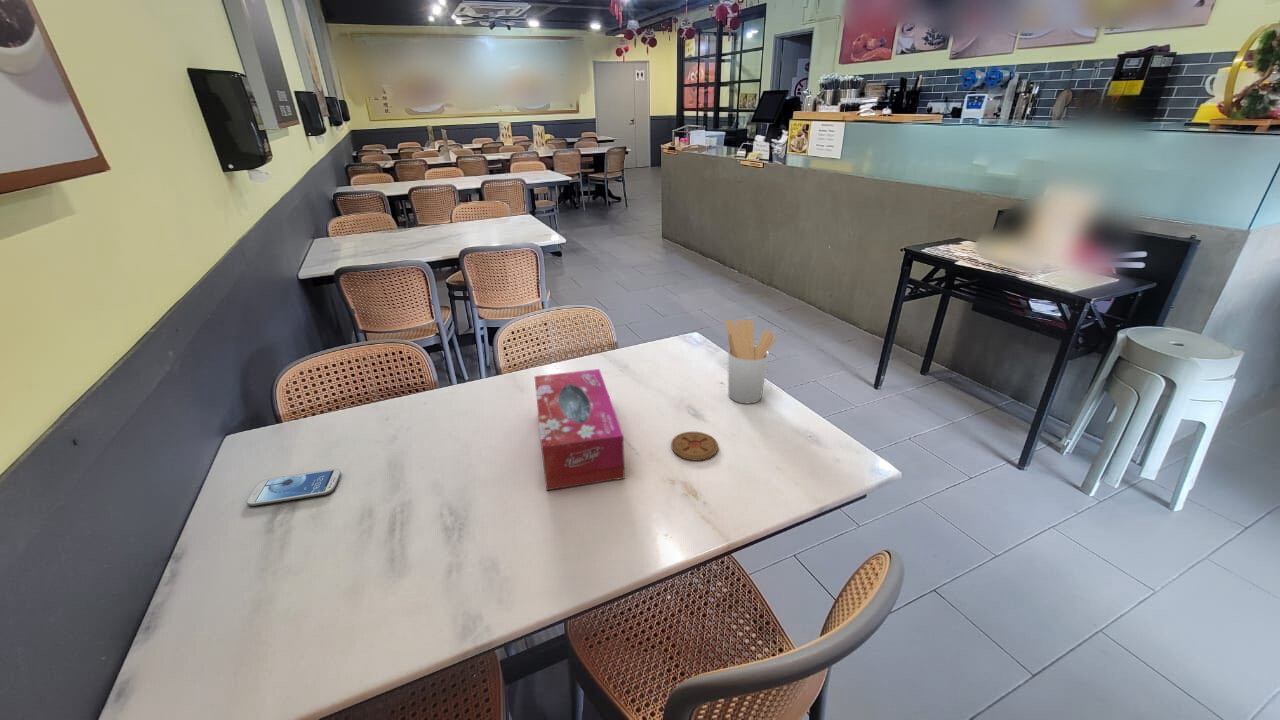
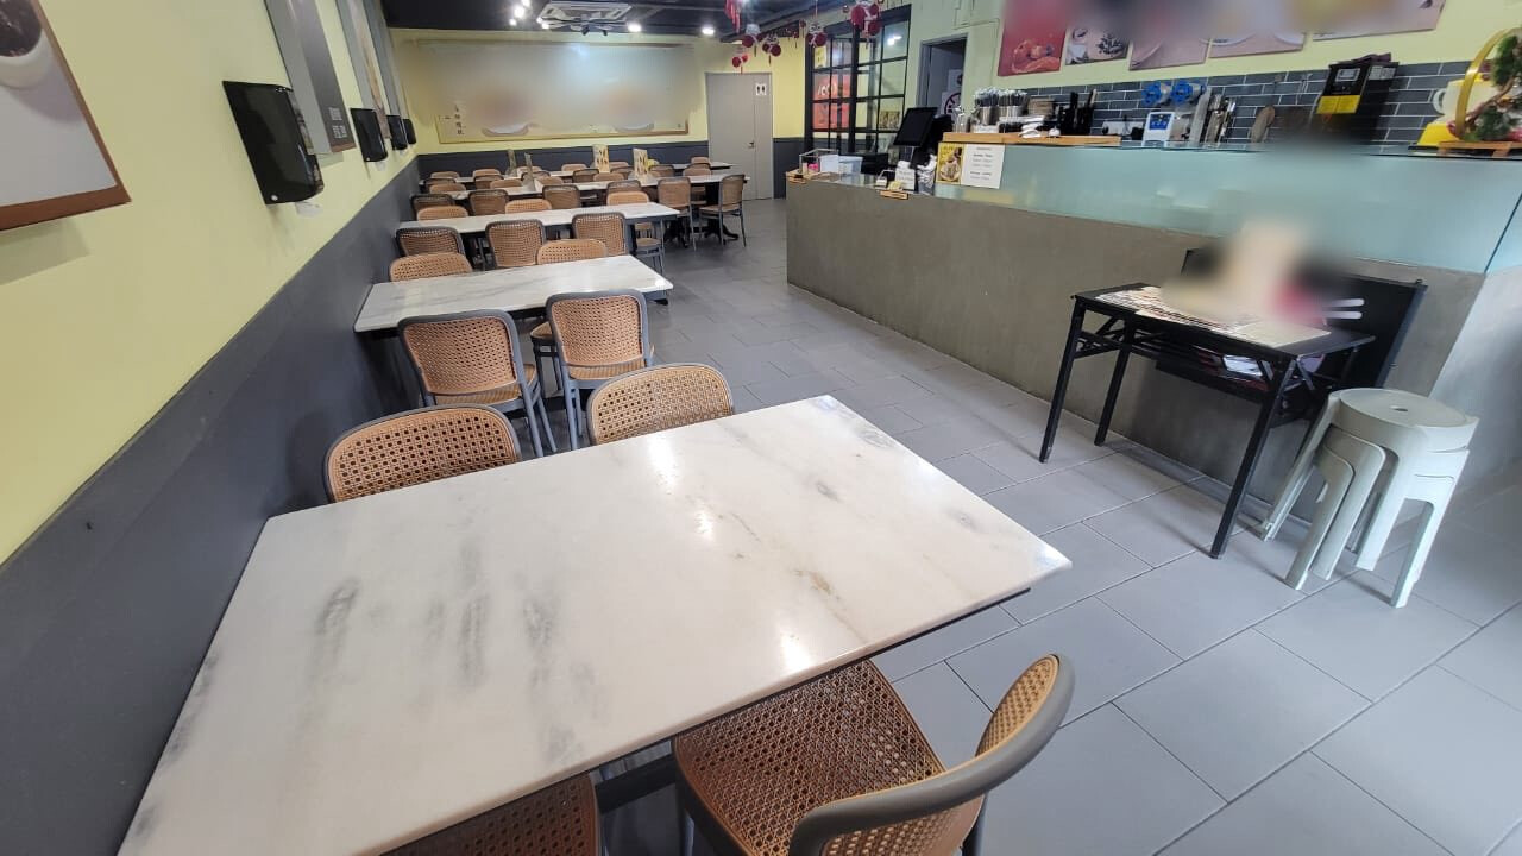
- tissue box (575, 423)
- smartphone (295, 487)
- utensil holder (744, 359)
- coaster (694, 445)
